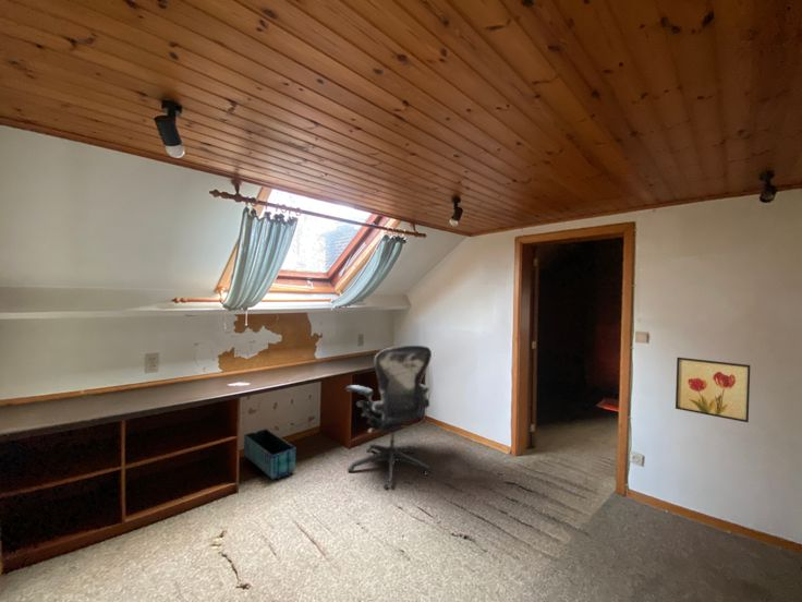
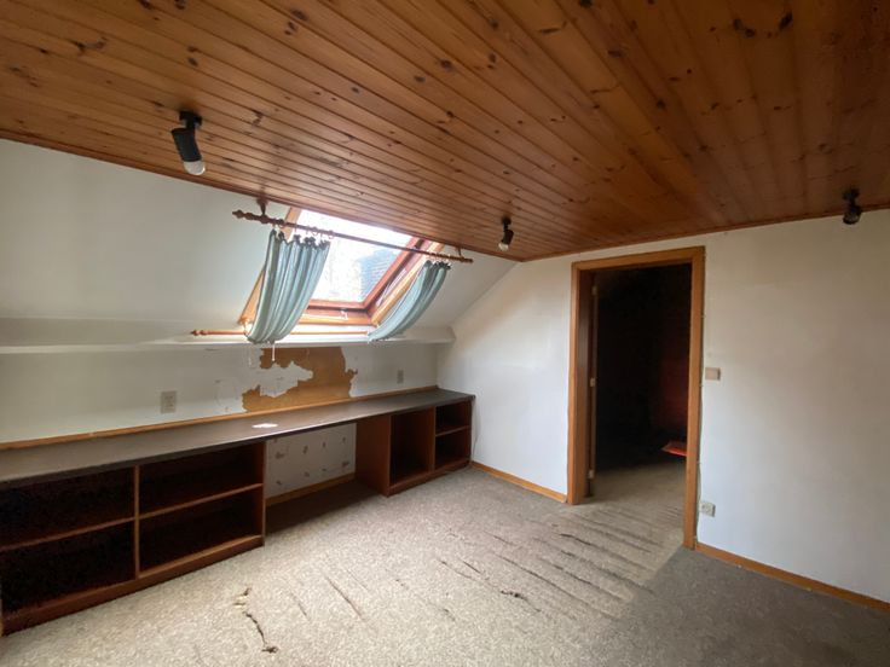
- office chair (390, 404)
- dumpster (269, 453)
- wall art (710, 387)
